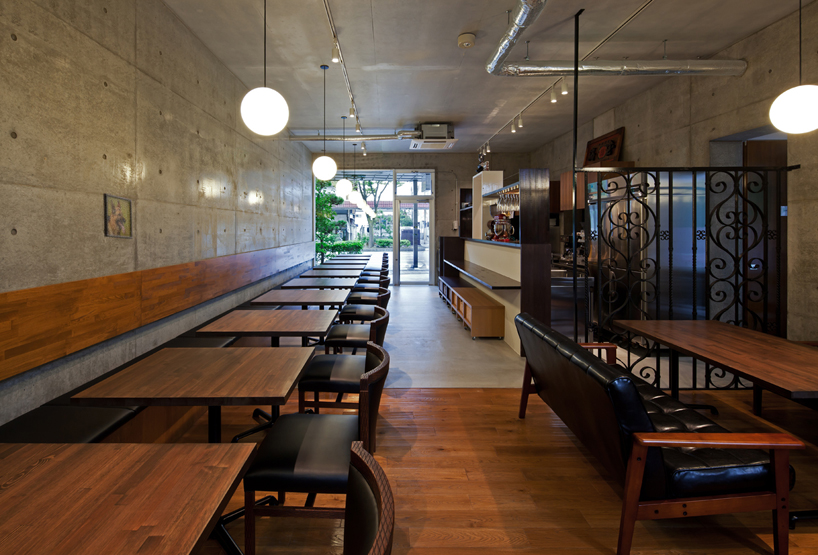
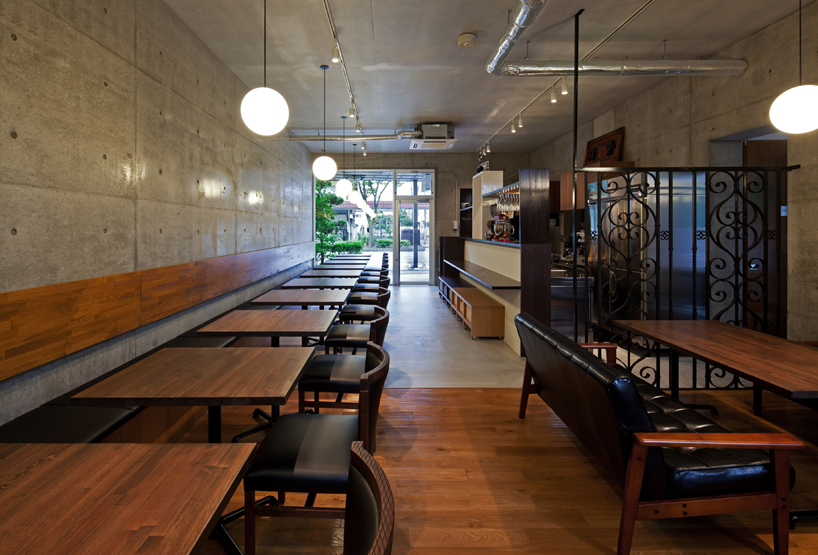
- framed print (118, 217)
